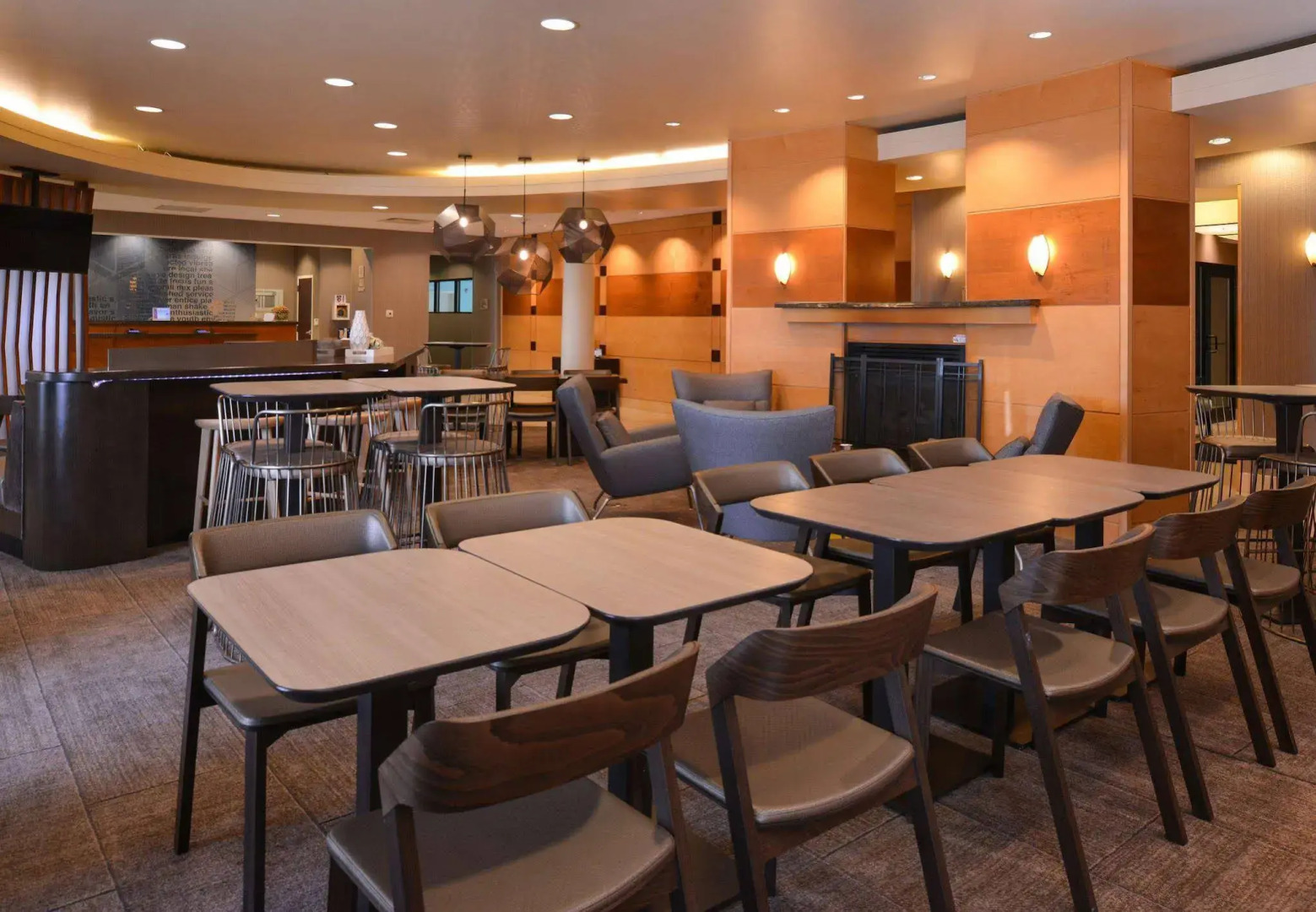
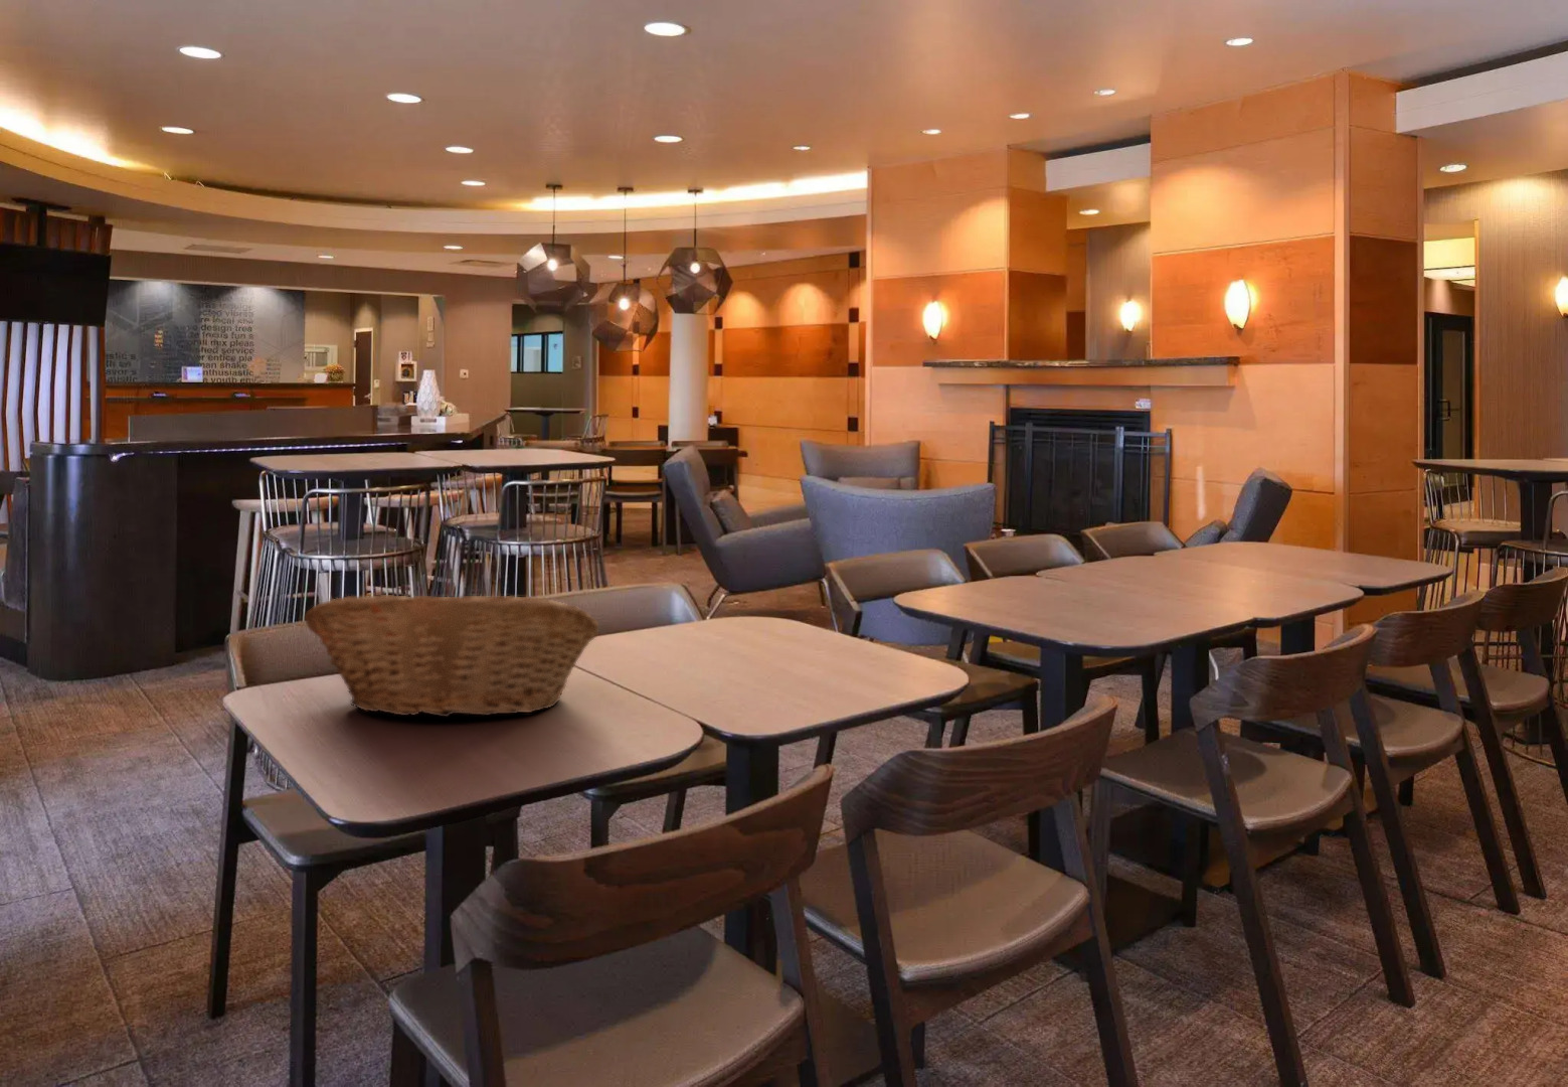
+ fruit basket (455, 647)
